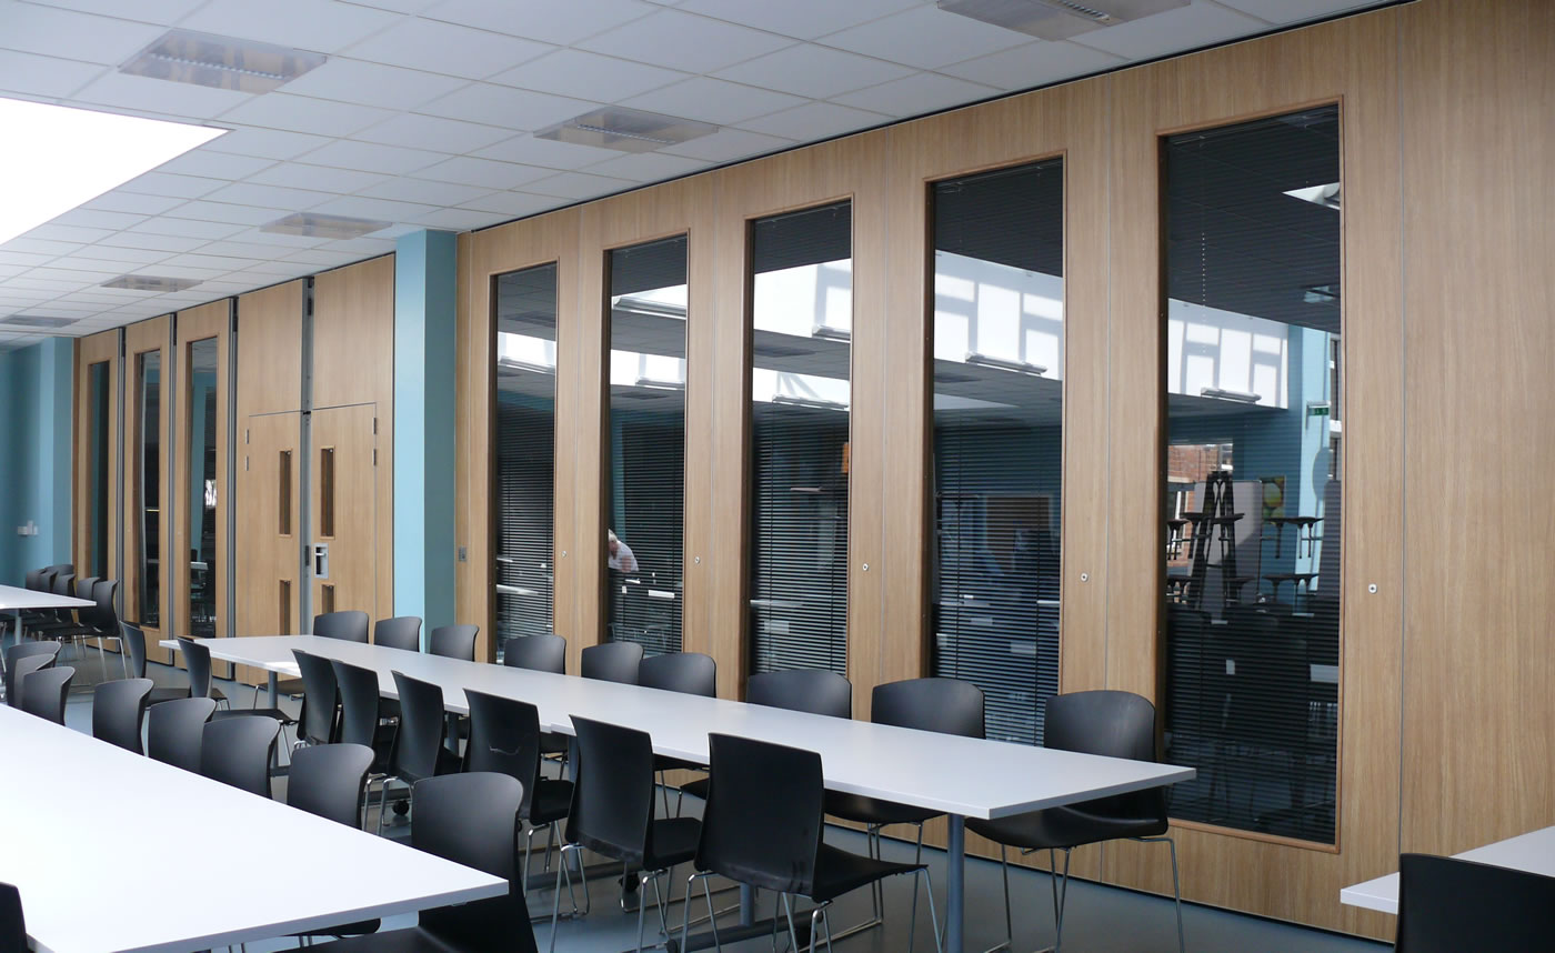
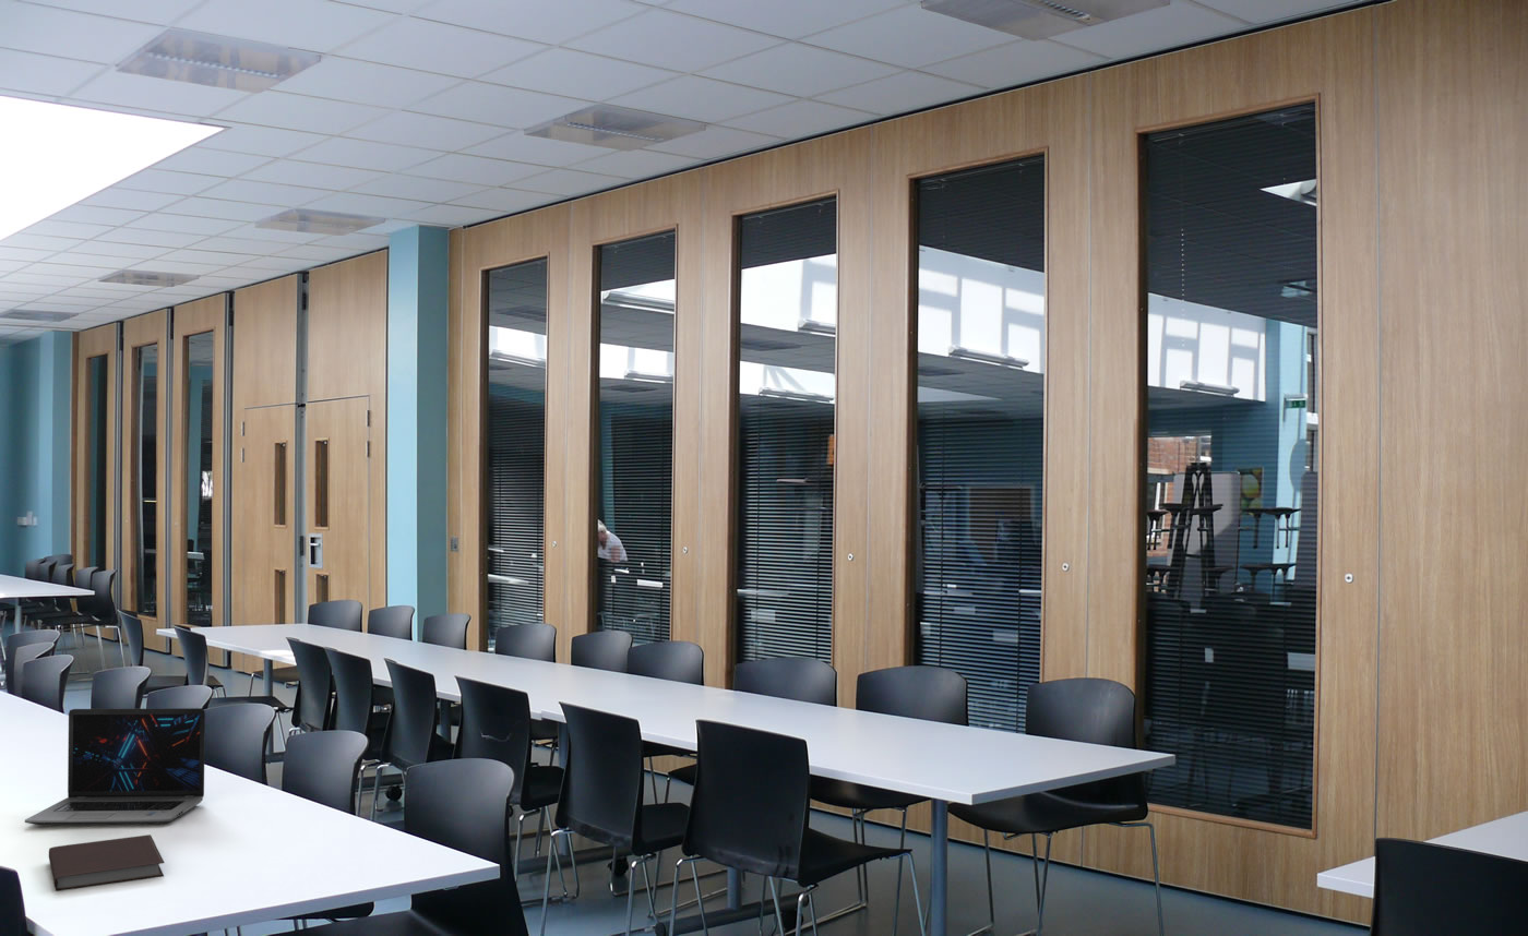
+ laptop (118, 766)
+ notebook (105, 861)
